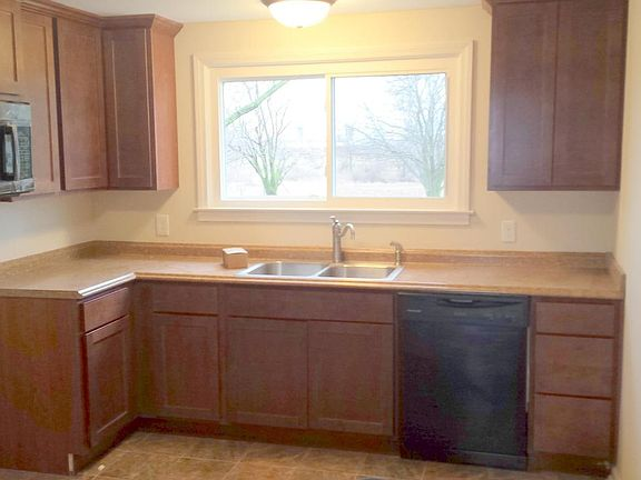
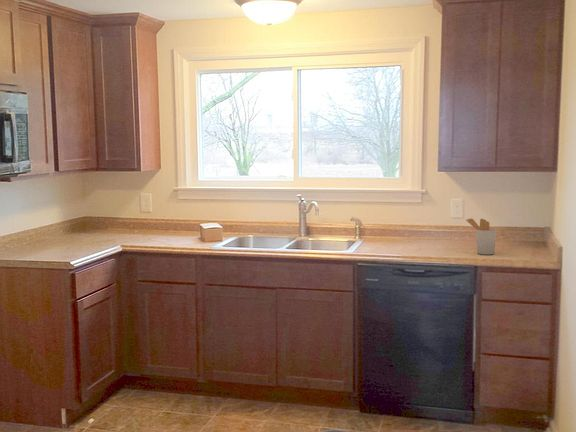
+ utensil holder (480, 235)
